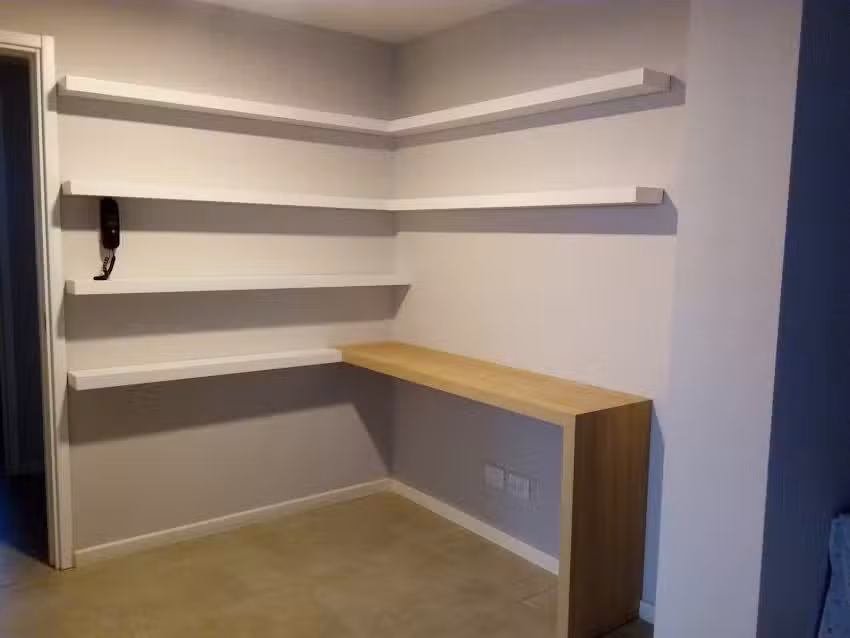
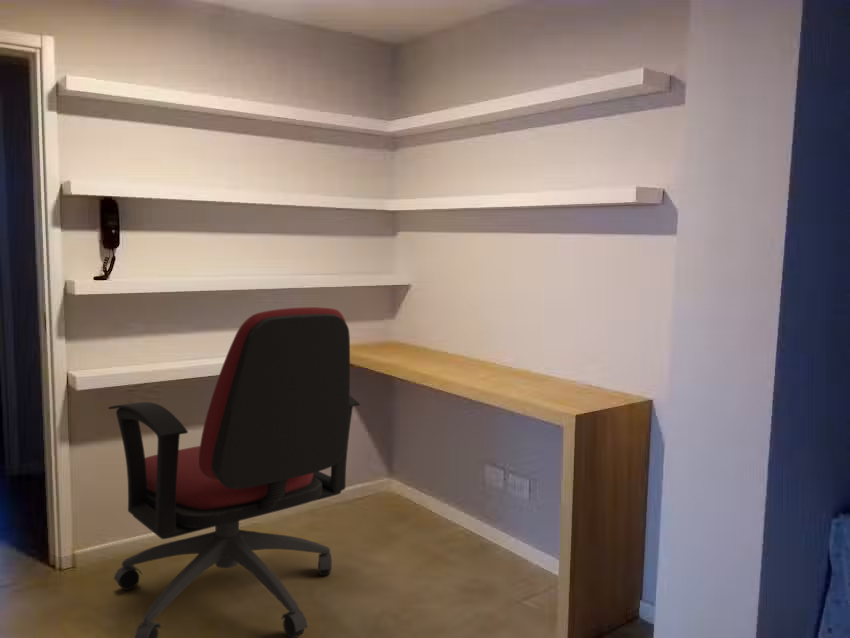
+ office chair (233, 452)
